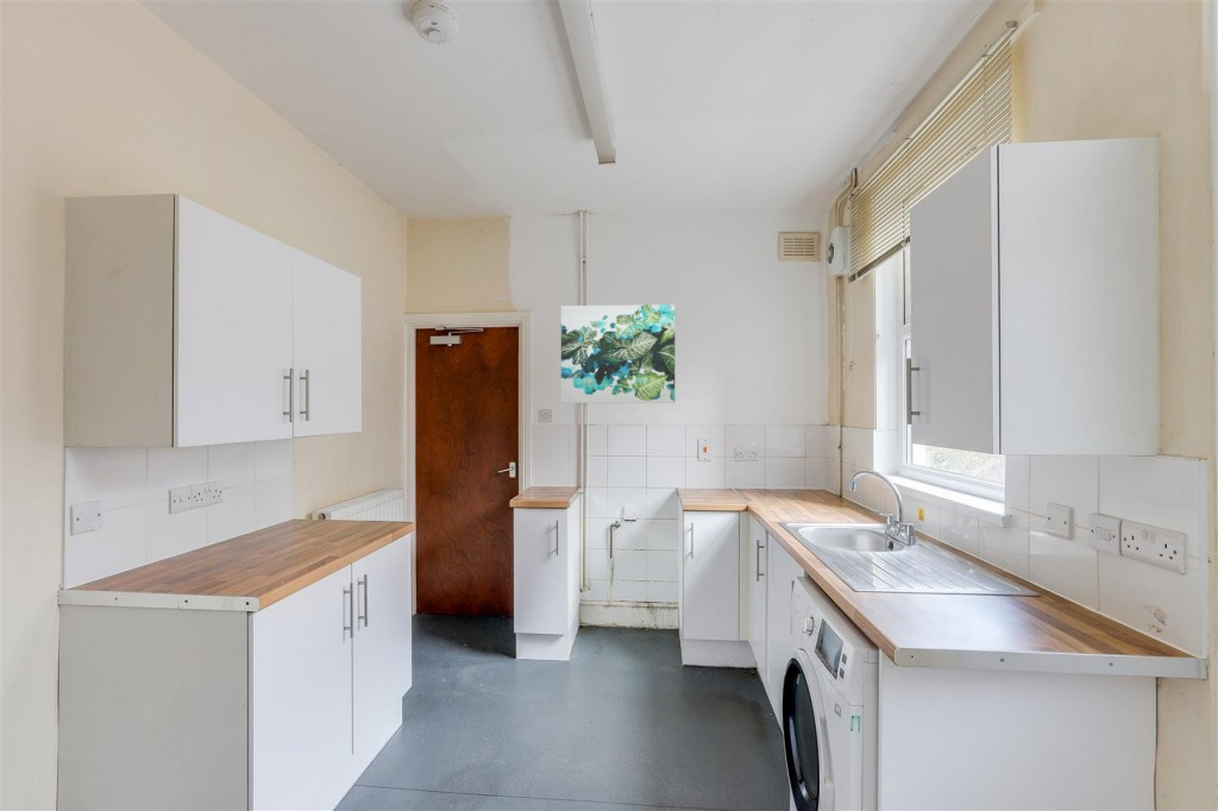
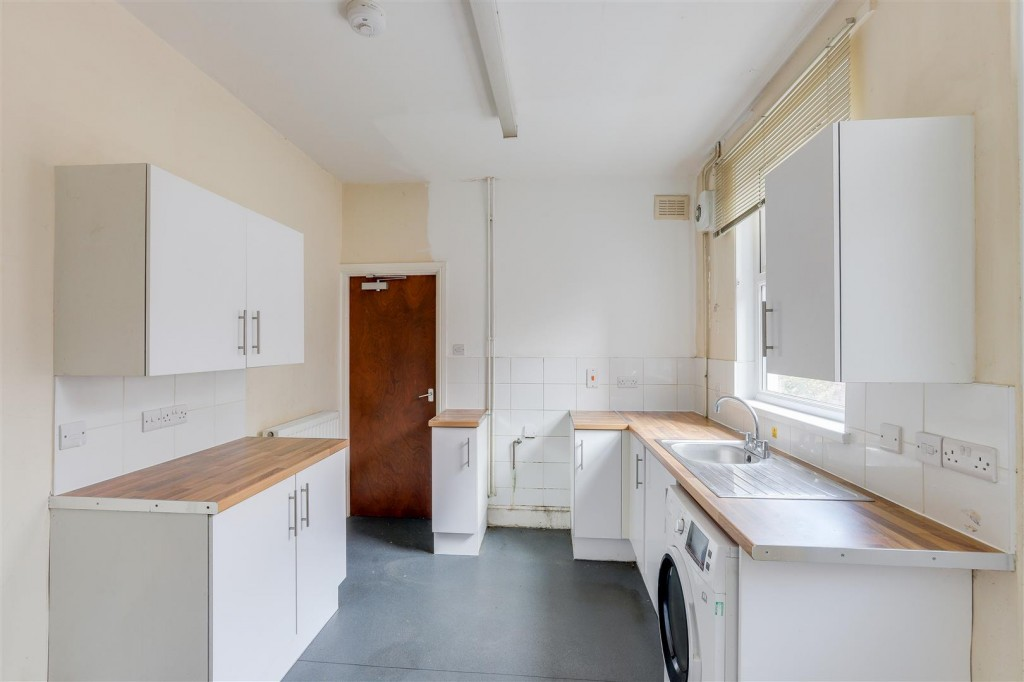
- wall art (617, 353)
